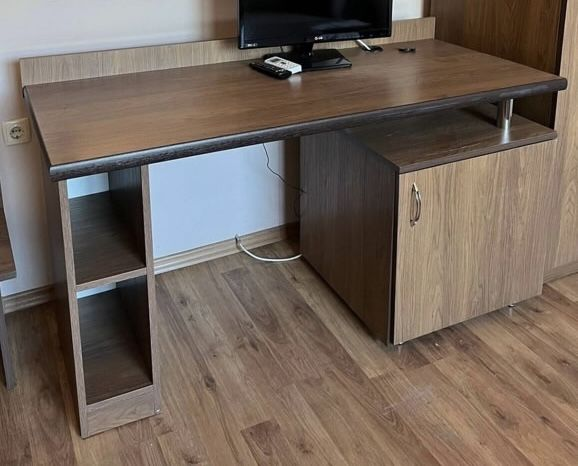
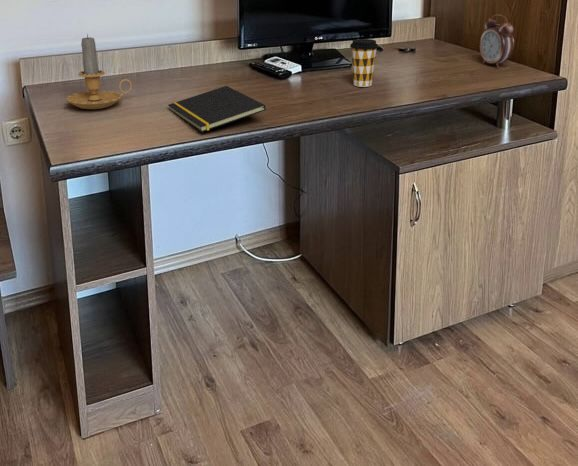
+ coffee cup (363, 63)
+ notepad (215, 107)
+ alarm clock (497, 40)
+ candle (97, 70)
